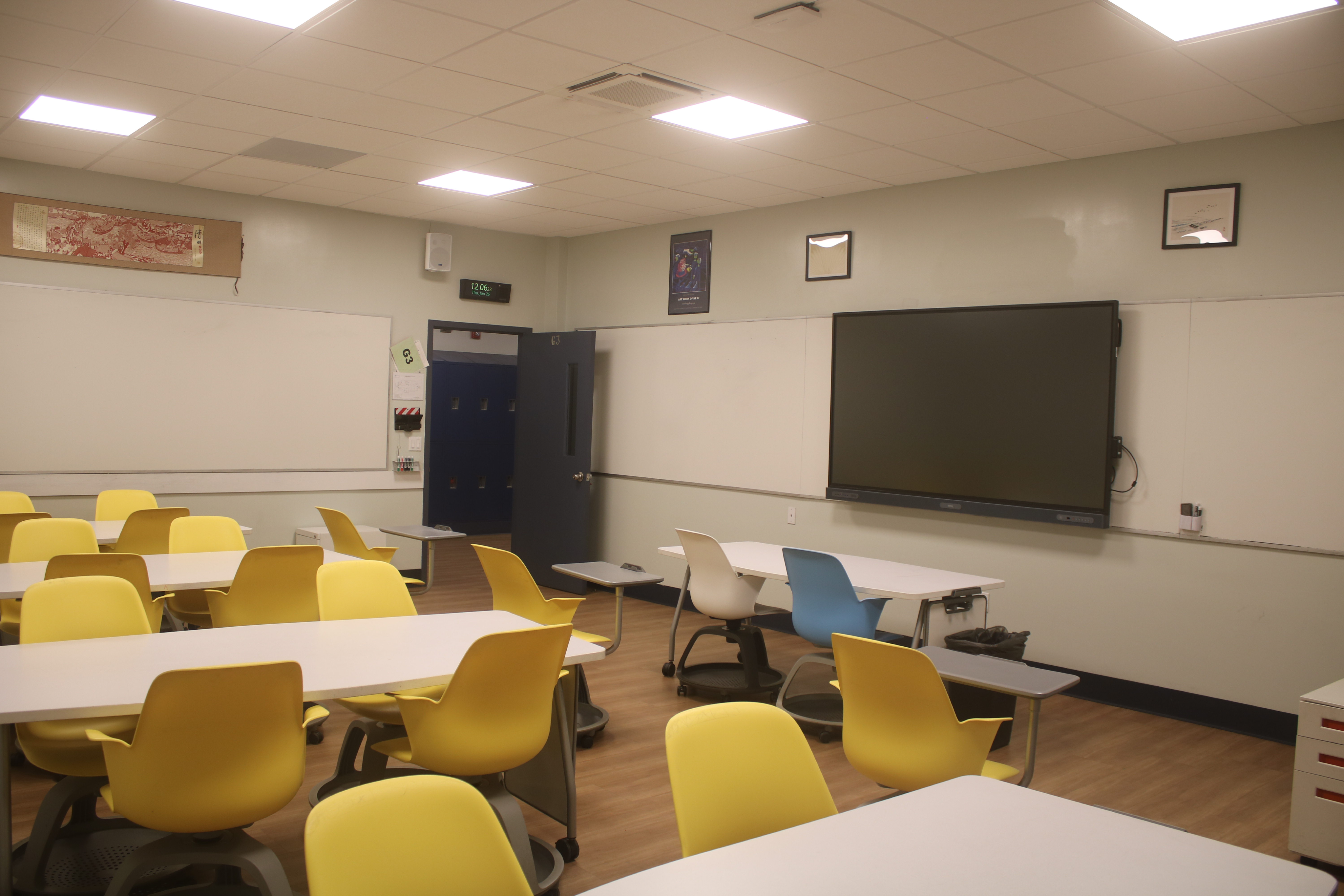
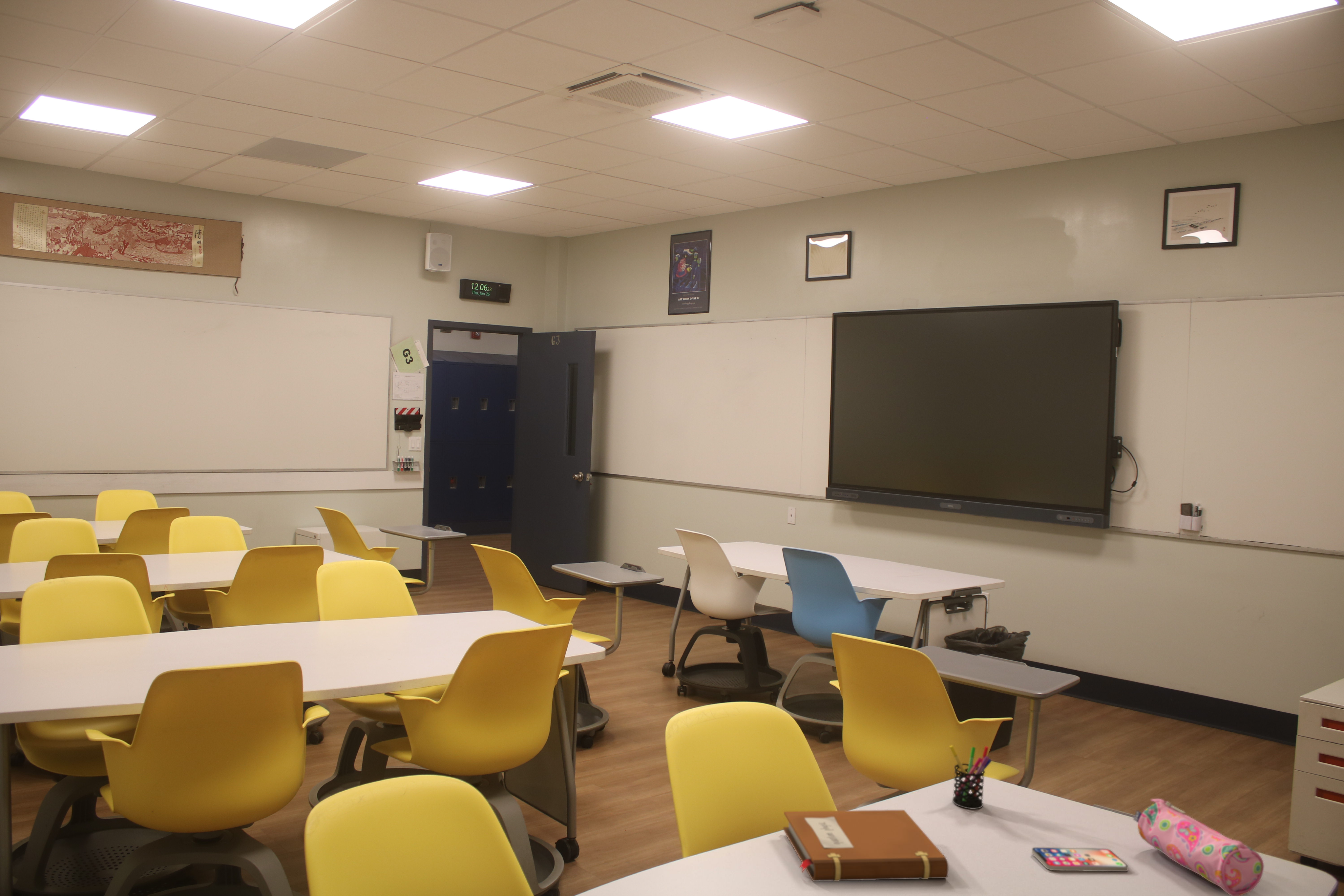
+ pen holder (971, 773)
+ smartphone (1079, 859)
+ notebook (859, 844)
+ pencil case (1196, 844)
